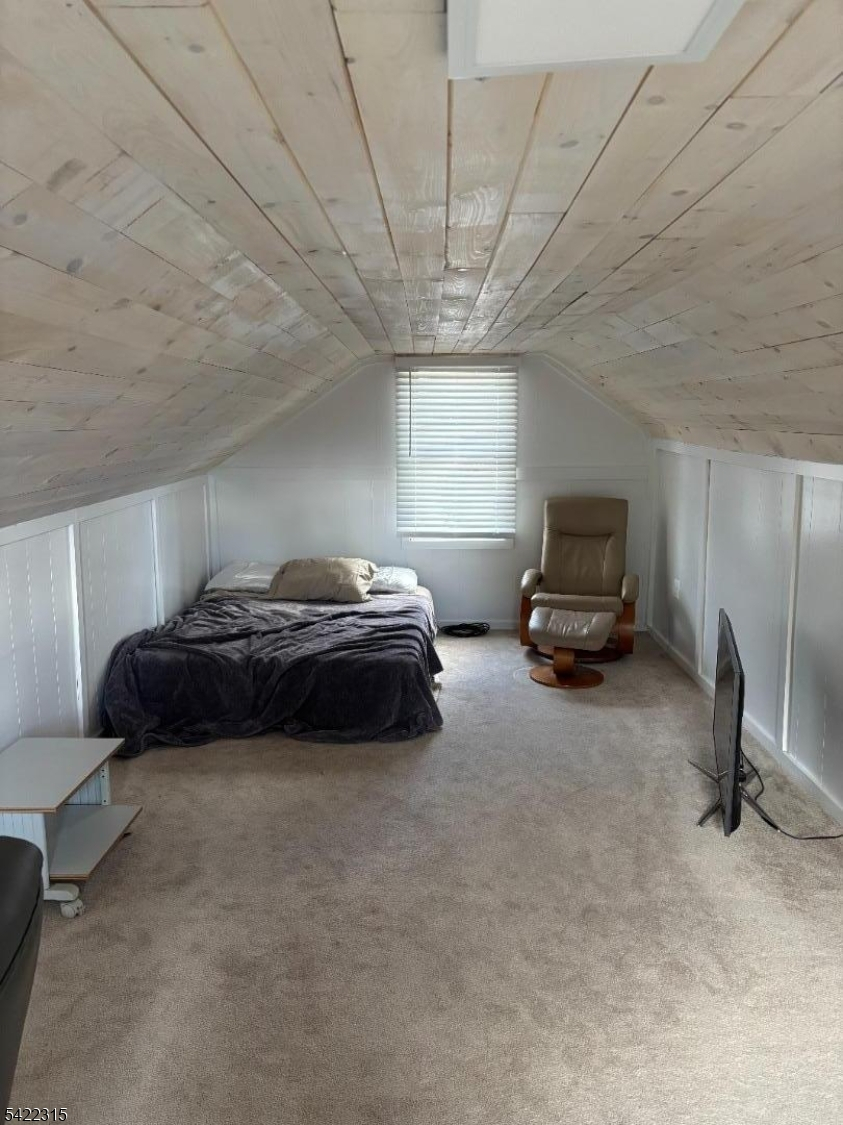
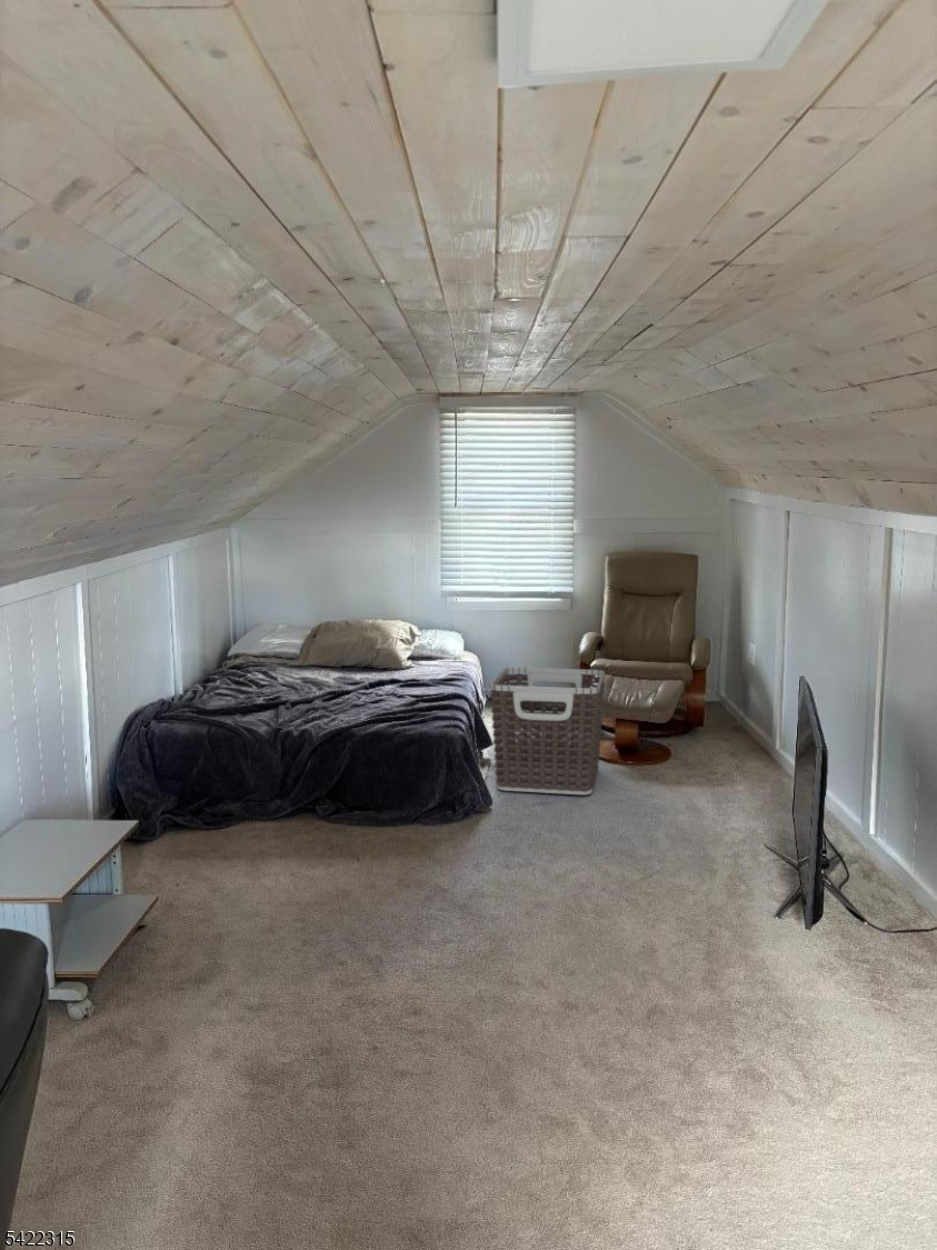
+ clothes hamper (548, 728)
